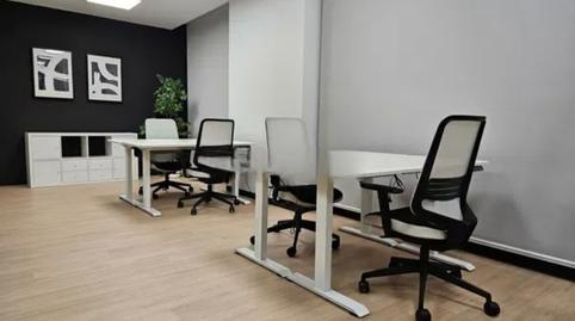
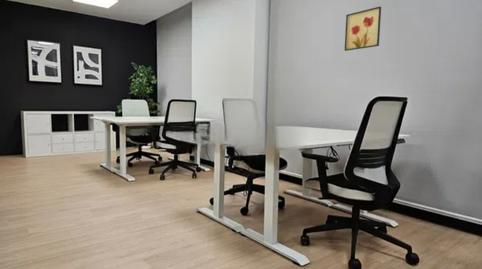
+ wall art (362, 29)
